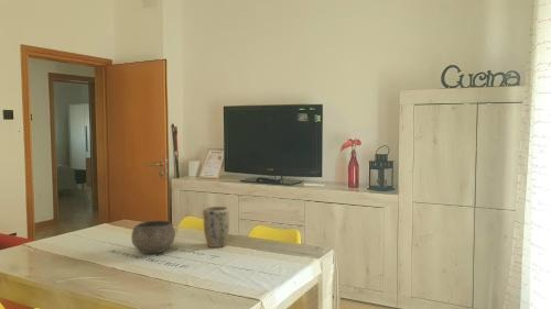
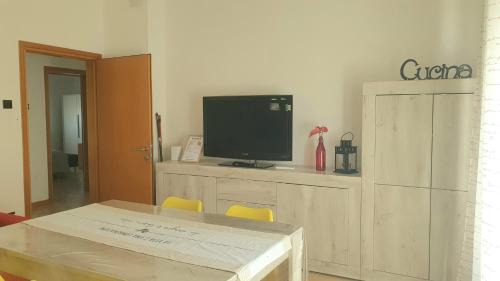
- bowl (153, 238)
- plant pot (216, 227)
